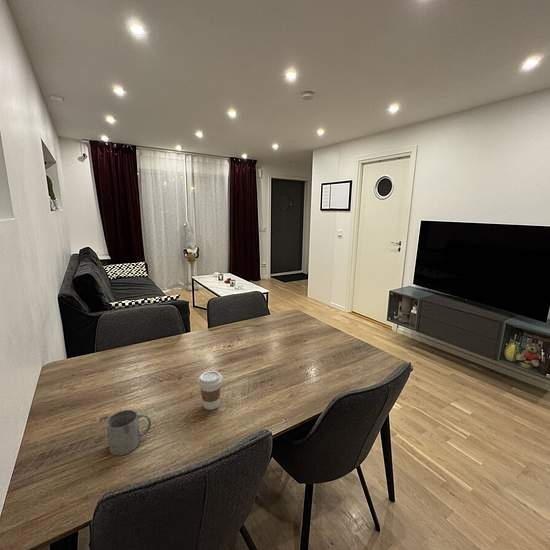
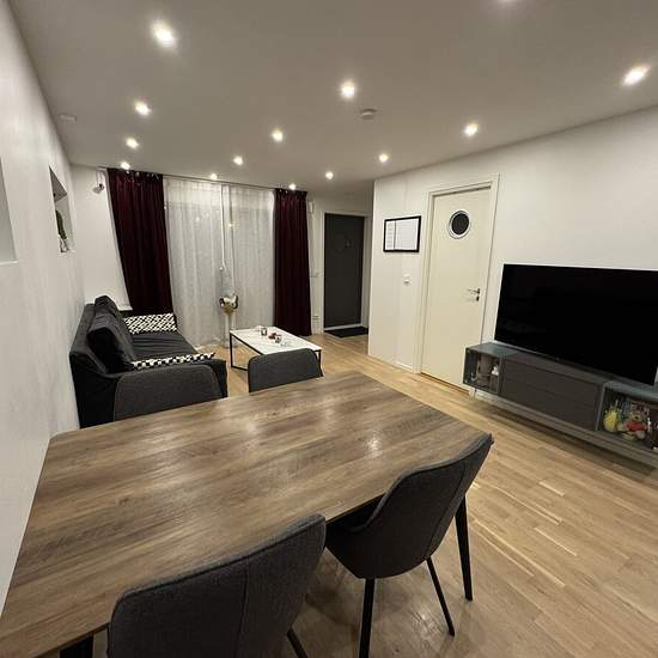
- coffee cup (210, 390)
- mug (130, 429)
